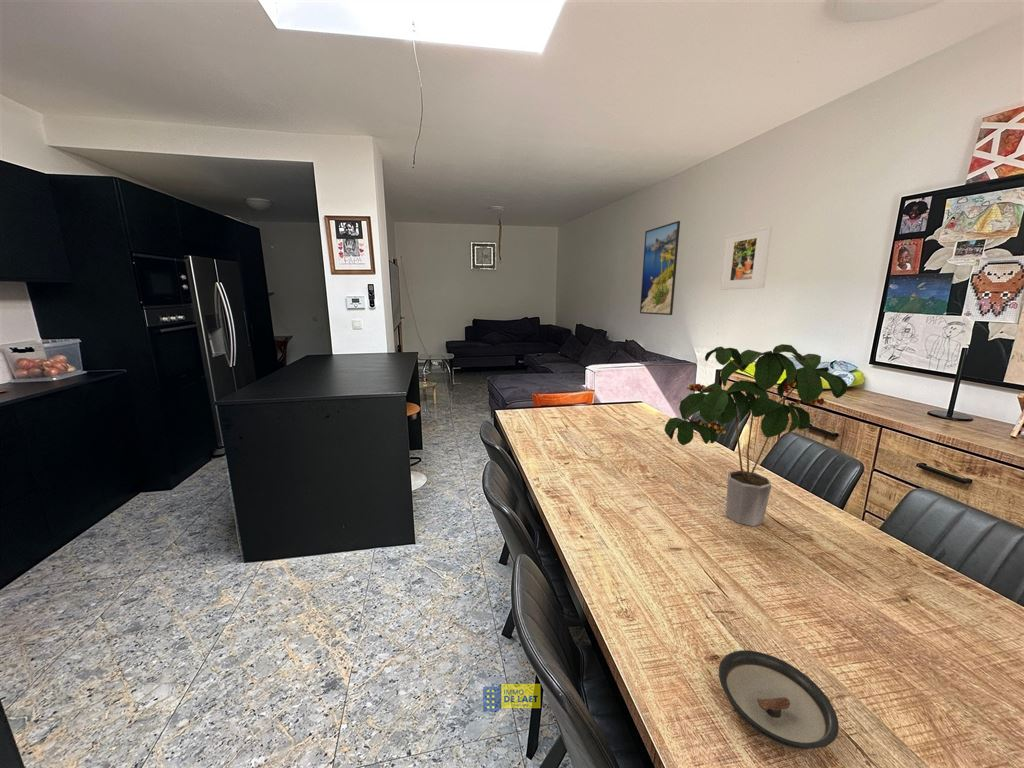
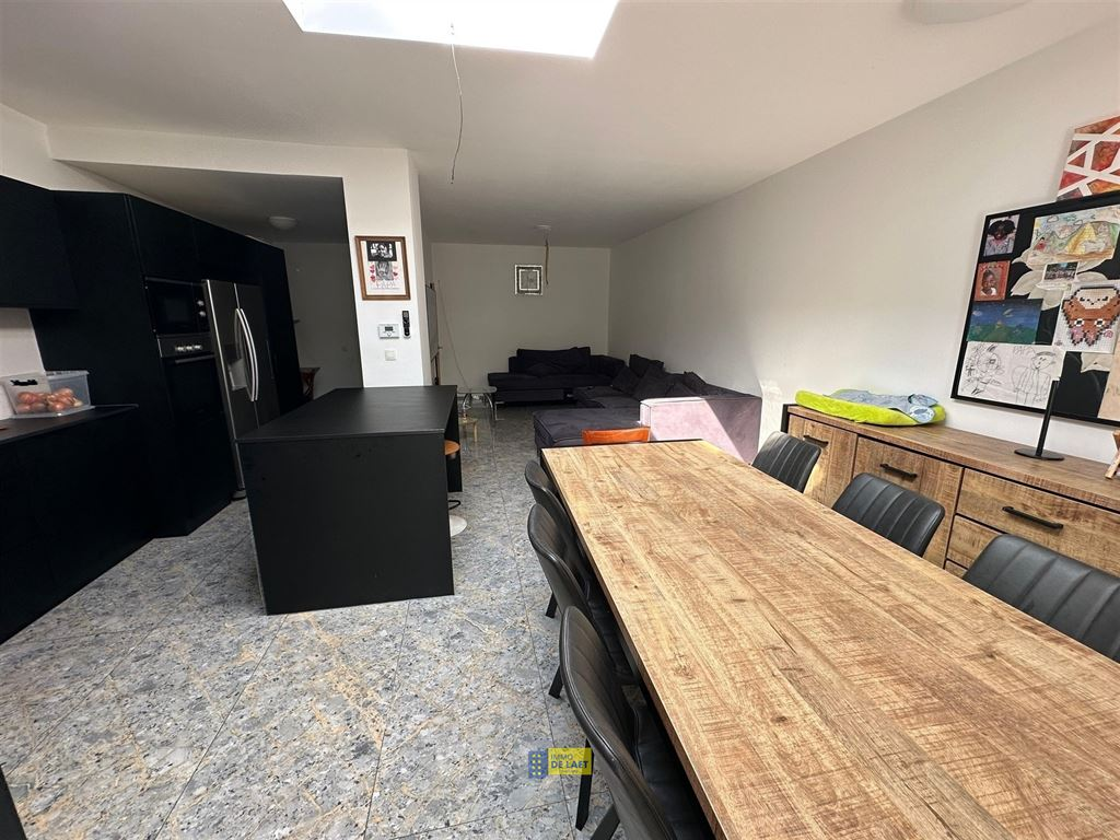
- saucer (773, 702)
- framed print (658, 271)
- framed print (743, 260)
- potted plant (749, 433)
